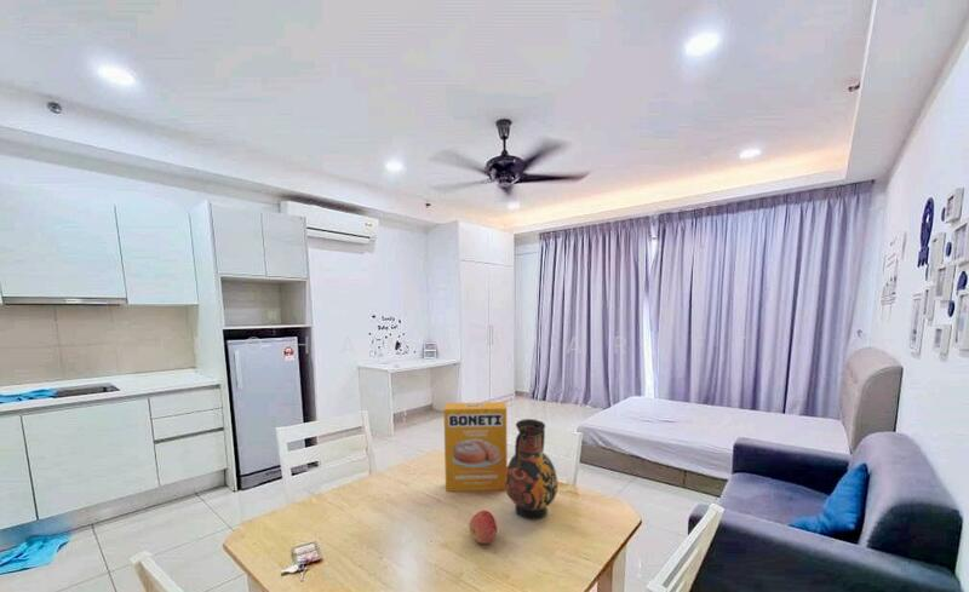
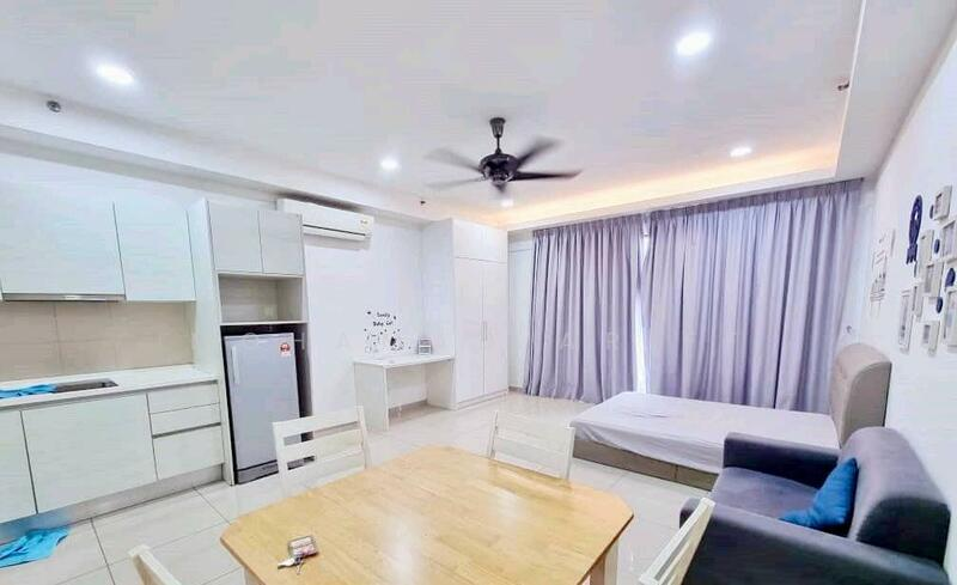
- cereal box (475, 446)
- vase (531, 467)
- apple (483, 527)
